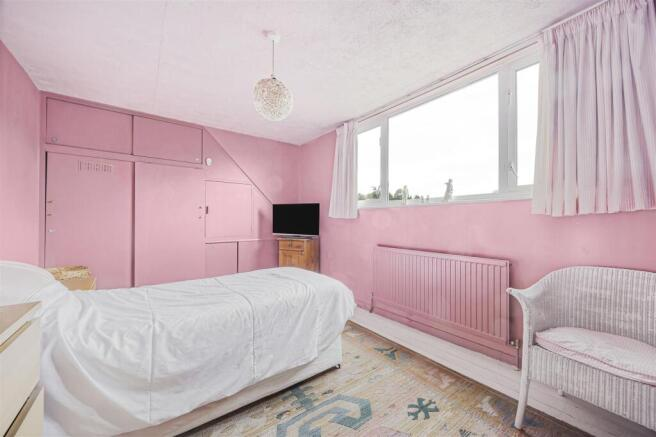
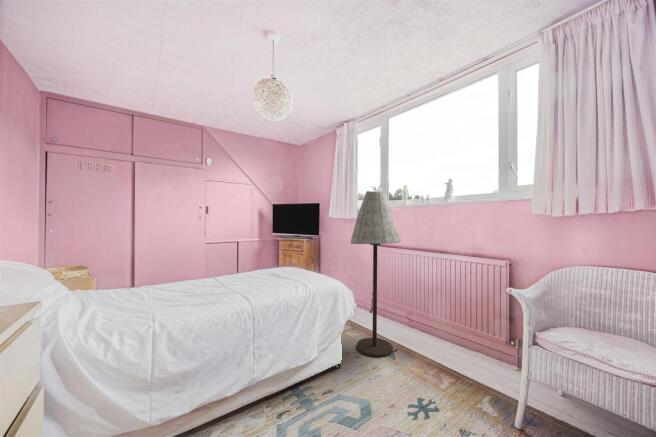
+ floor lamp (375, 269)
